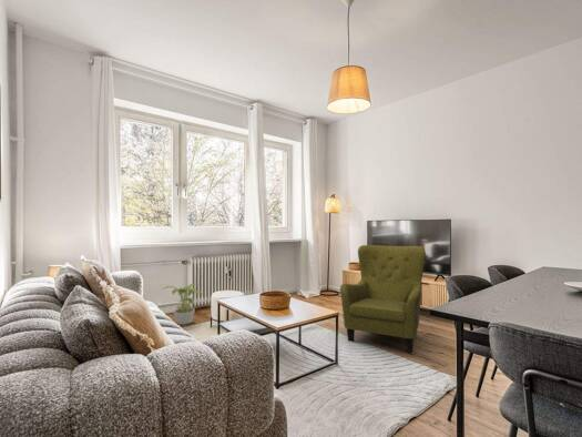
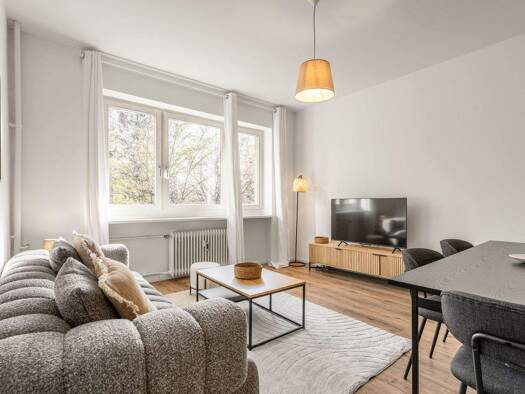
- armchair (386, 291)
- potted plant (183, 303)
